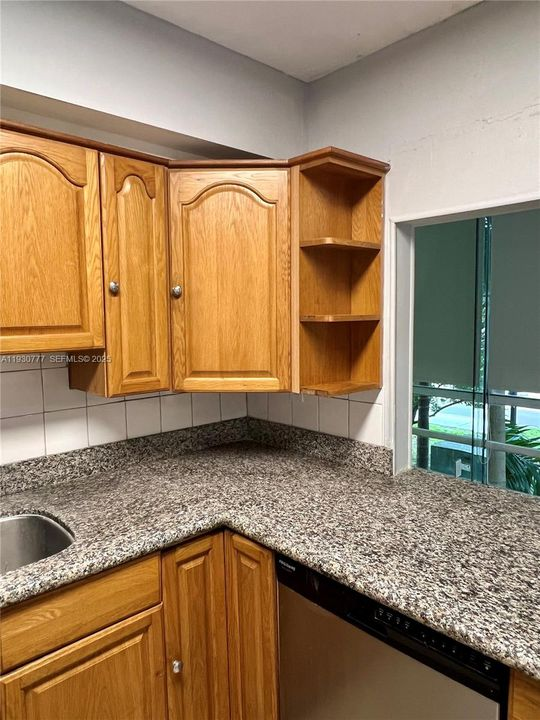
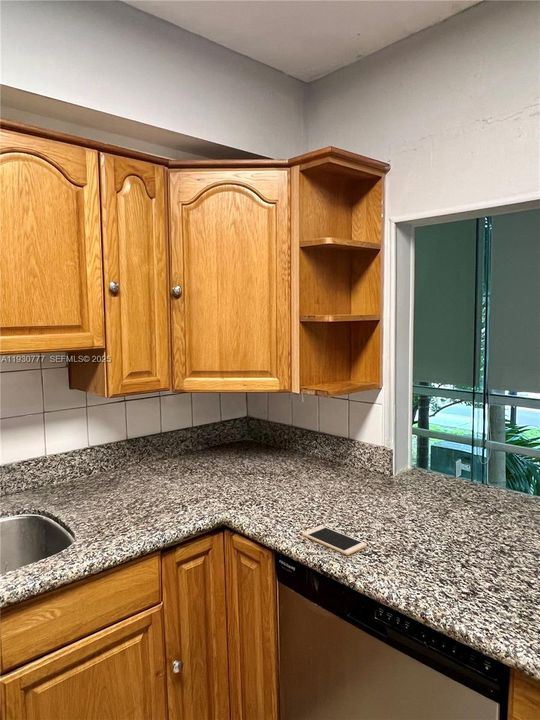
+ cell phone (333, 539)
